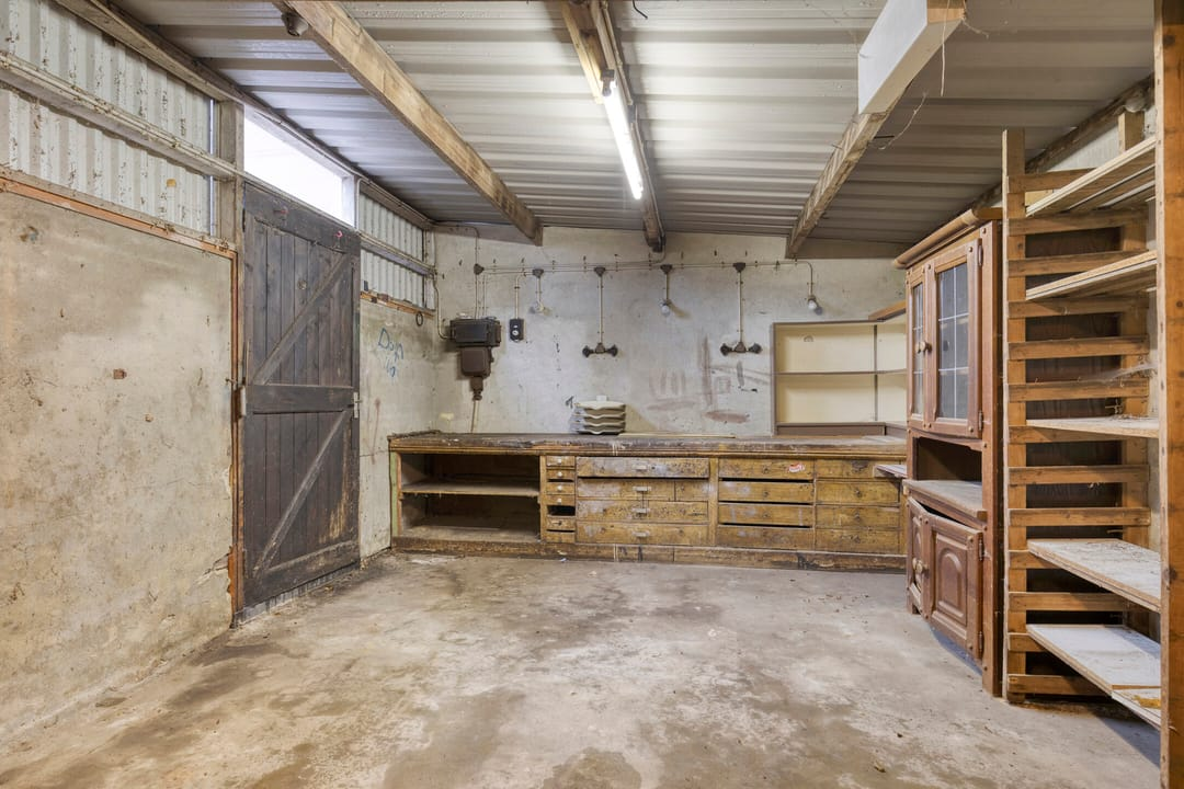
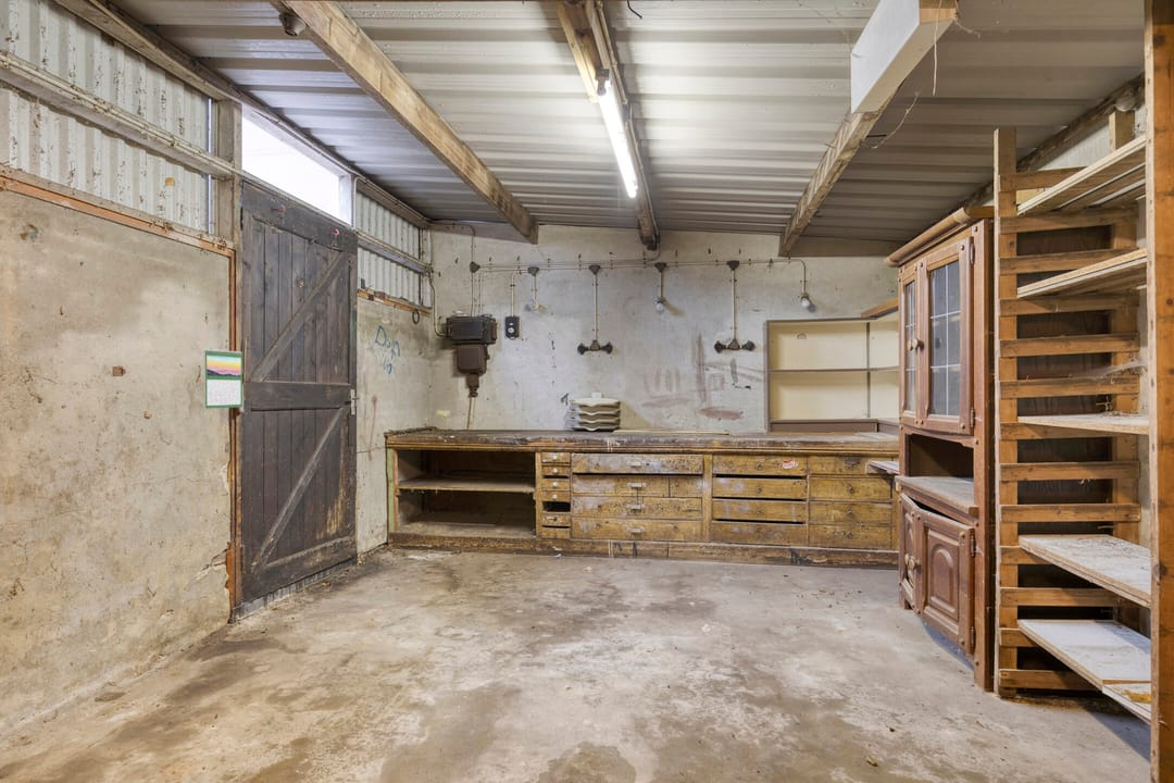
+ calendar (224, 378)
